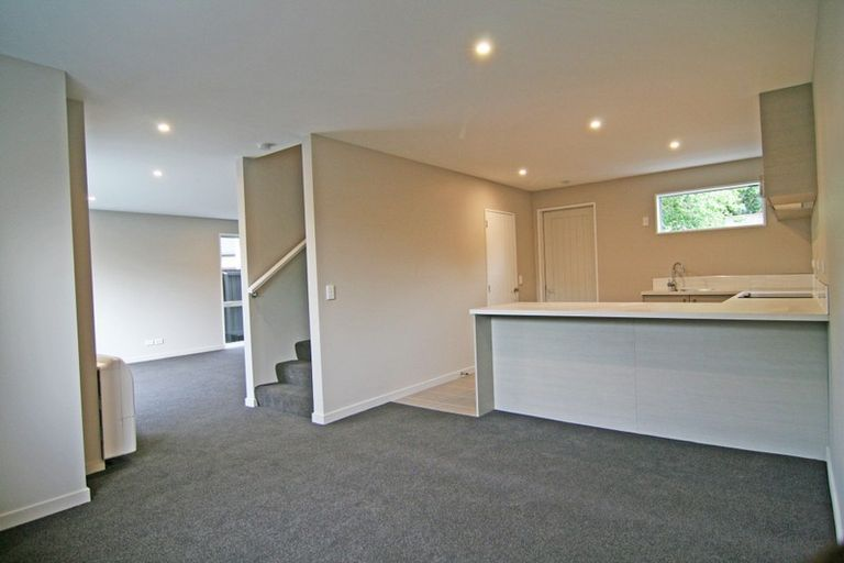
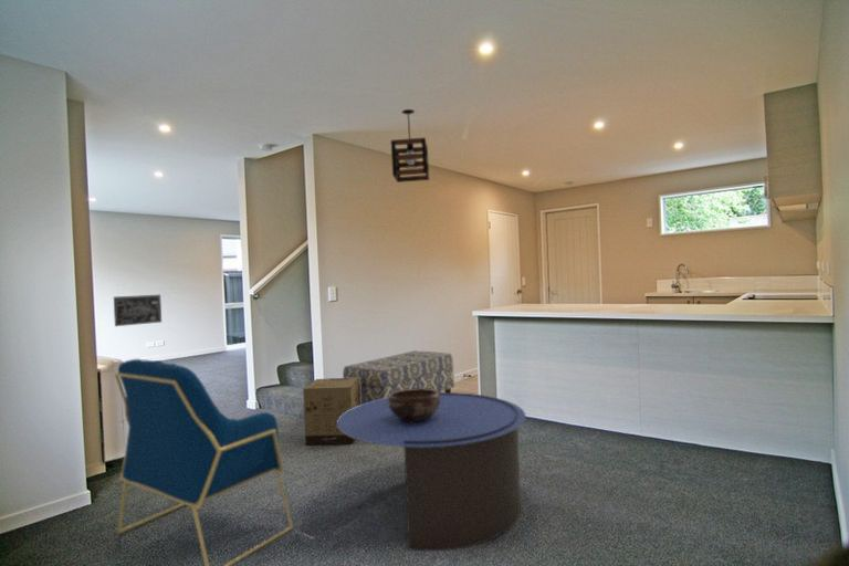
+ bench (401, 385)
+ pendant light (409, 144)
+ coffee table (432, 458)
+ decorative bowl (413, 405)
+ armchair (200, 442)
+ cardboard box (333, 409)
+ wall art (138, 310)
